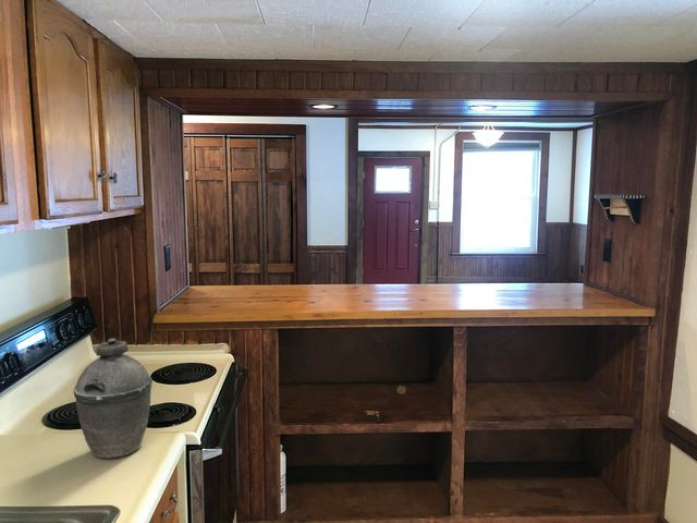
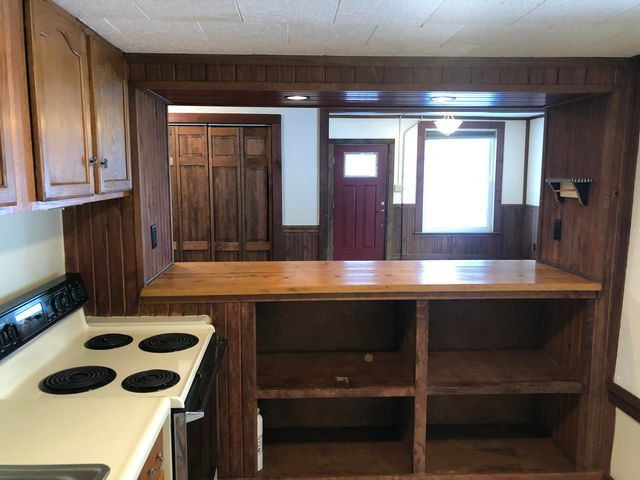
- kettle (114, 394)
